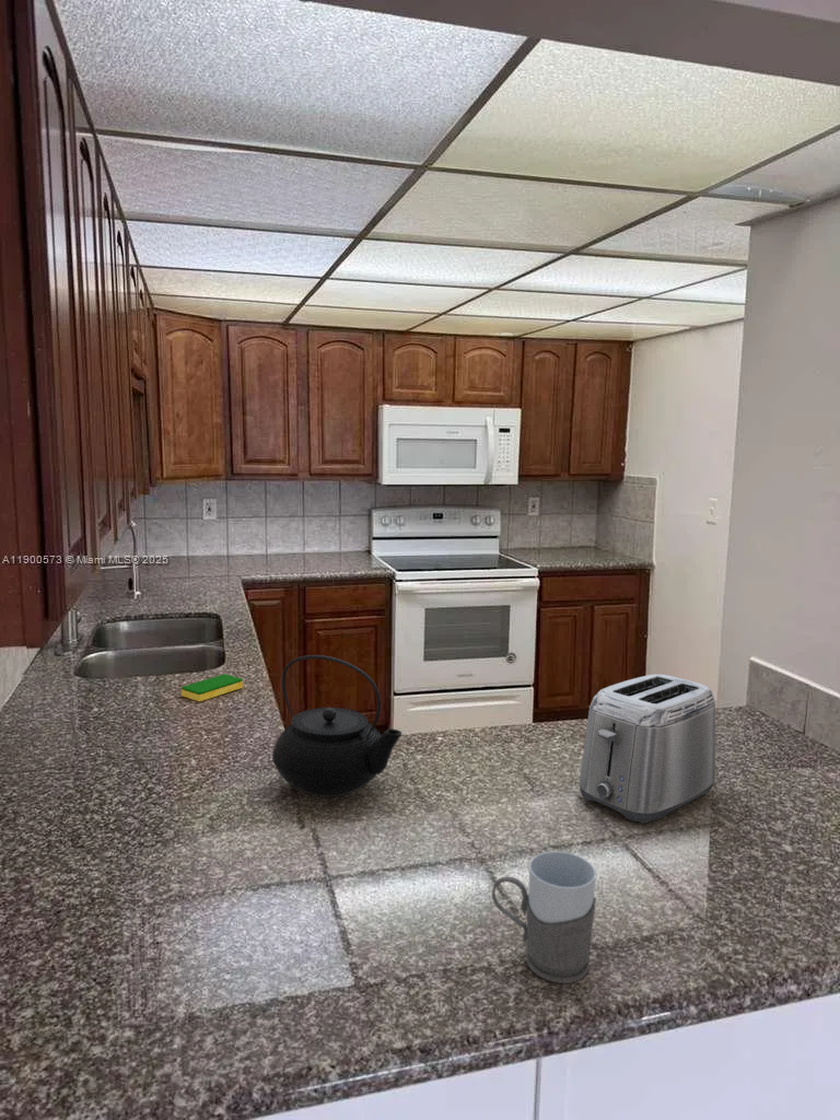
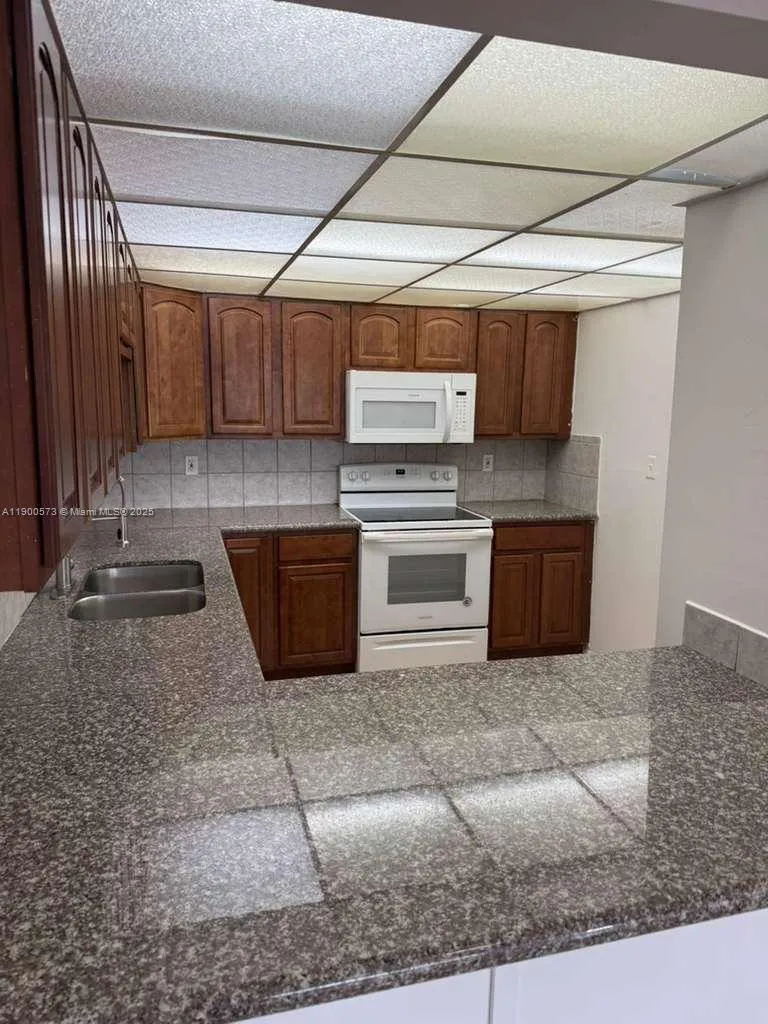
- mug (541, 911)
- toaster (654, 740)
- dish sponge (212, 687)
- teapot (339, 724)
